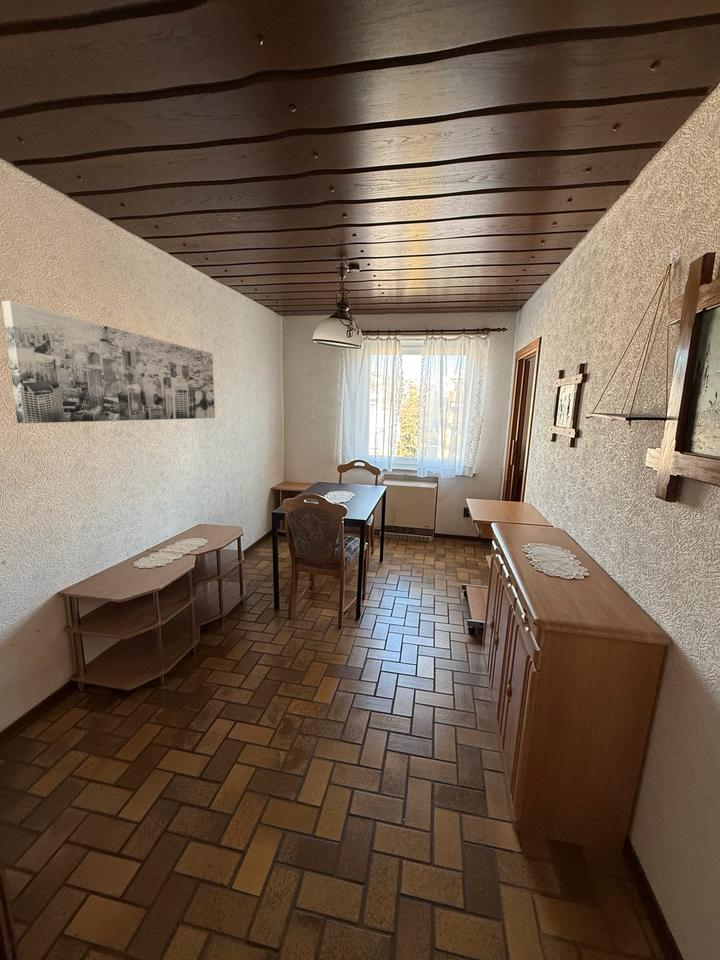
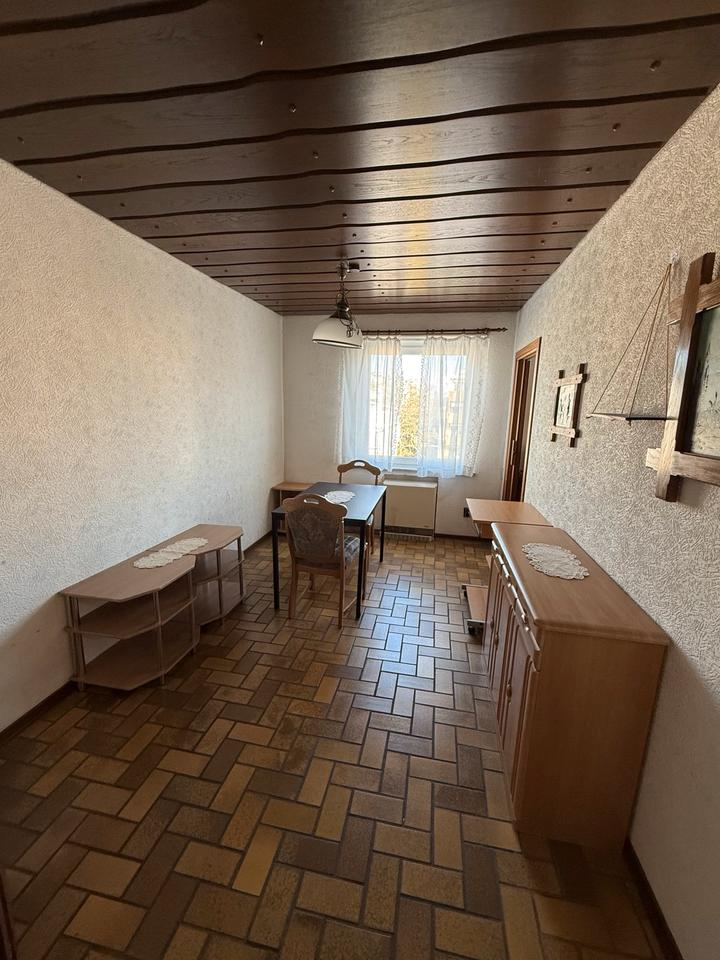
- wall art (142, 378)
